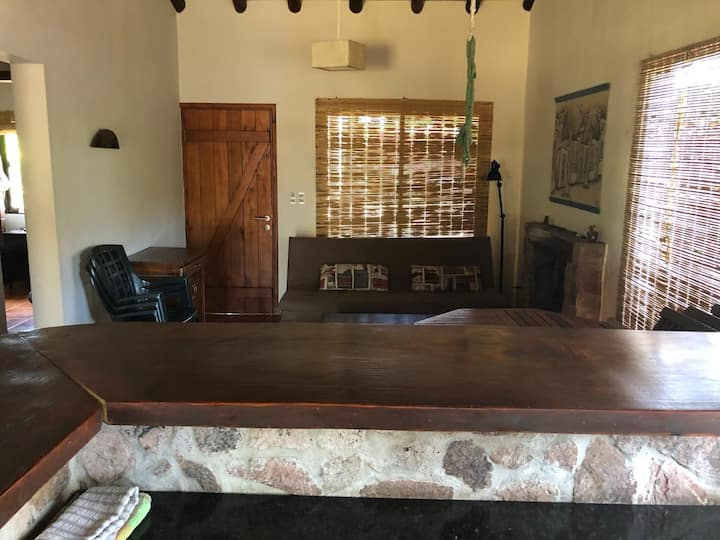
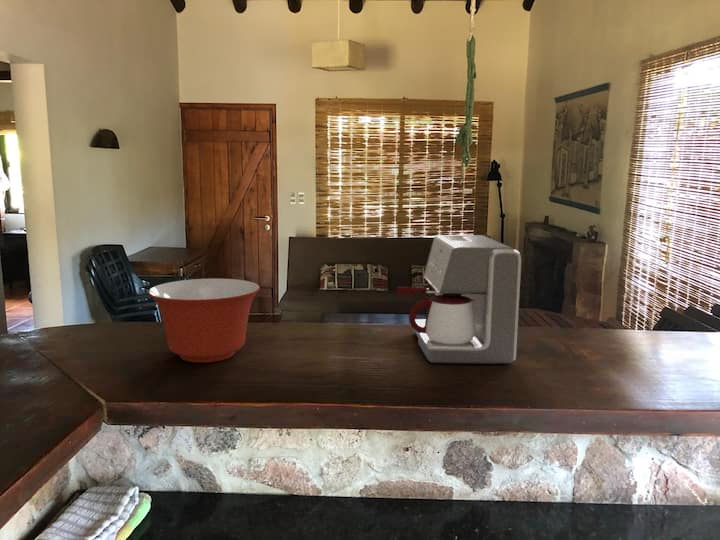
+ mixing bowl (206, 321)
+ coffee maker (464, 294)
